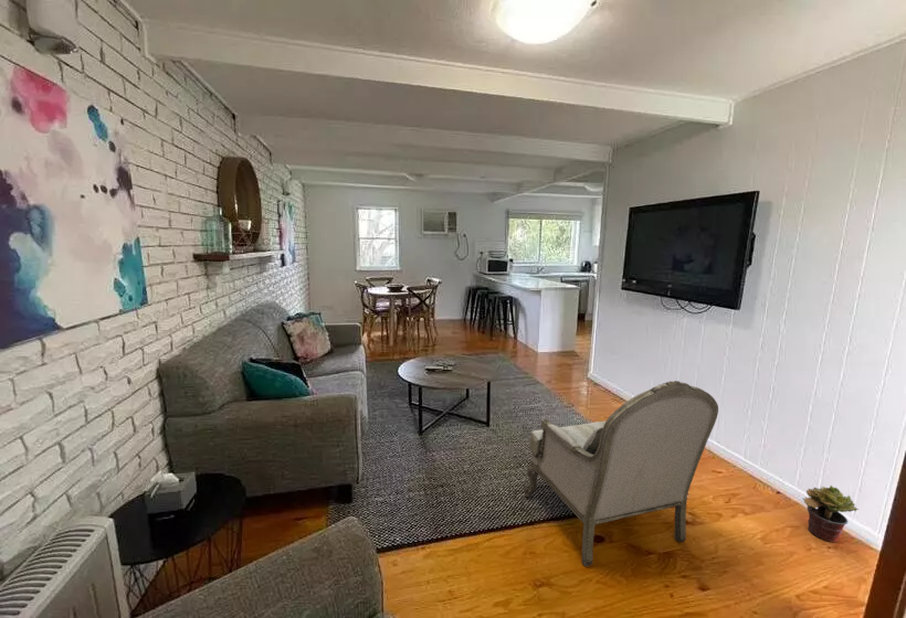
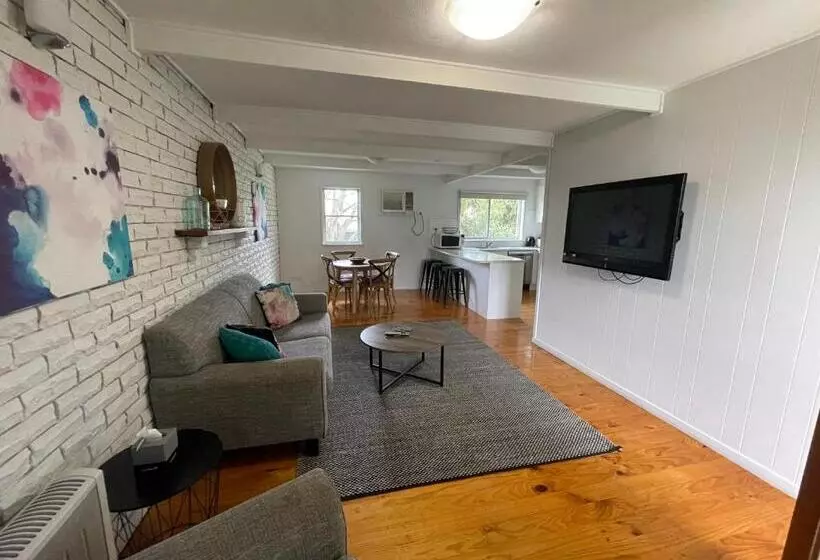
- potted plant (829, 510)
- armchair (611, 443)
